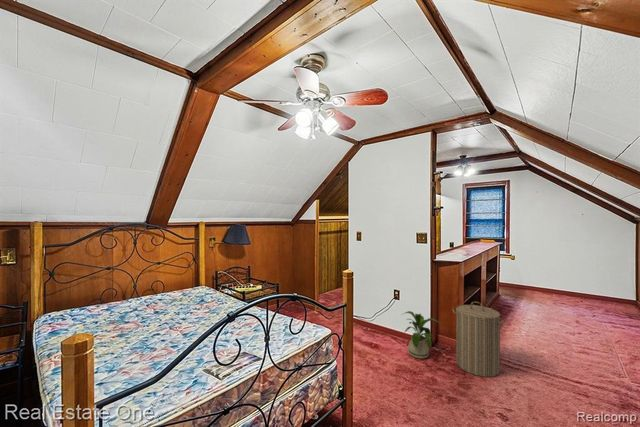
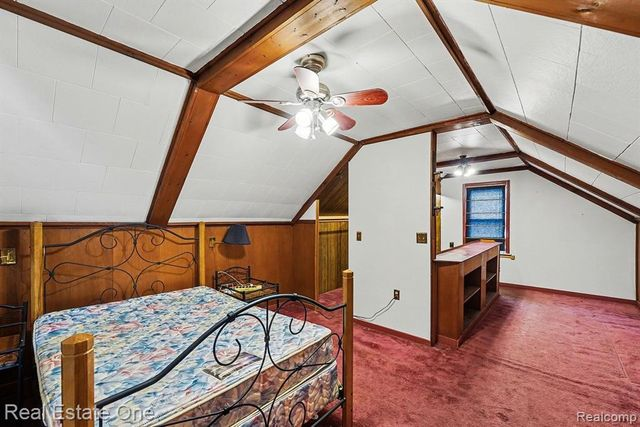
- house plant (421, 330)
- laundry hamper (477, 334)
